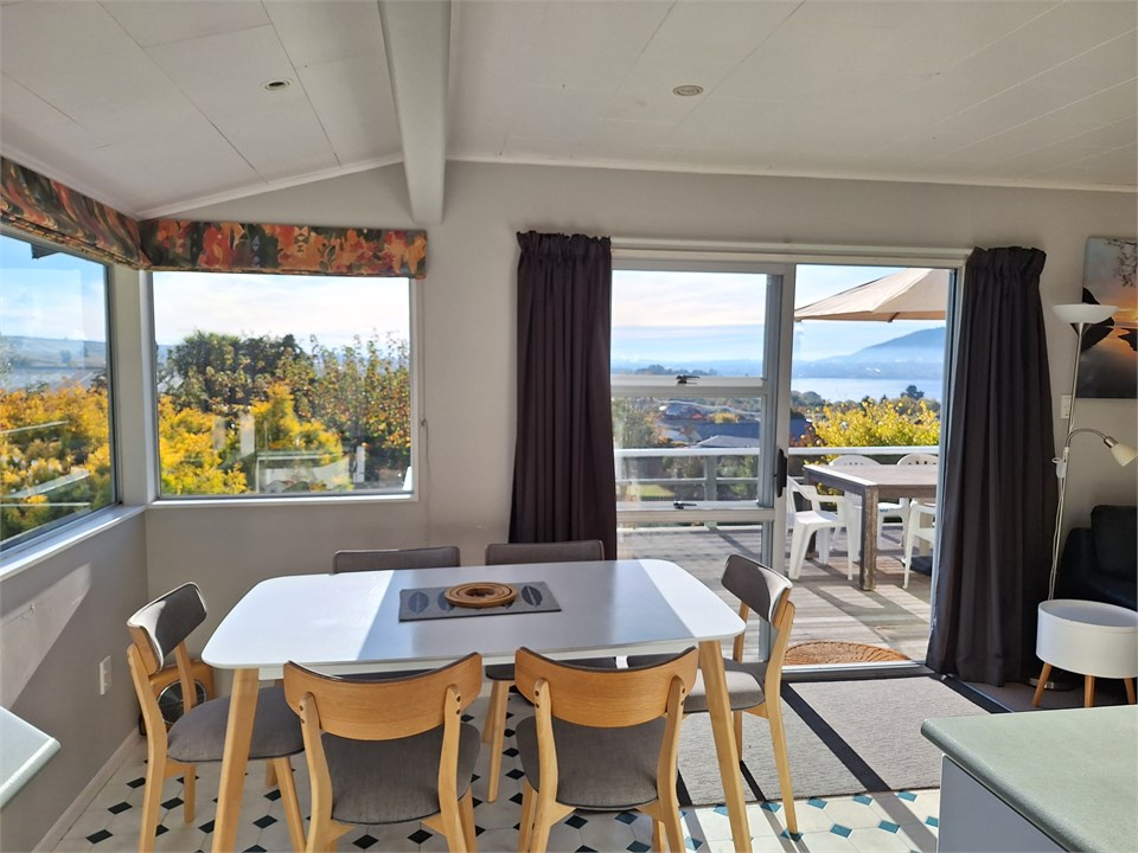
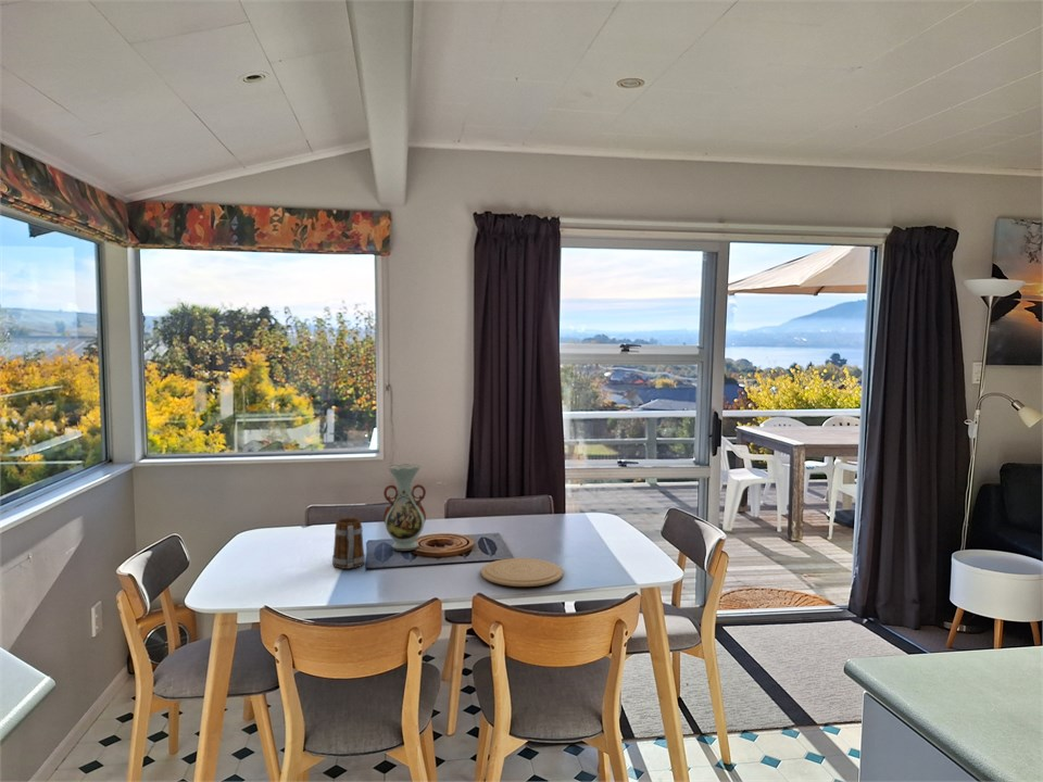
+ plate (522, 570)
+ vase (404, 506)
+ mug (349, 544)
